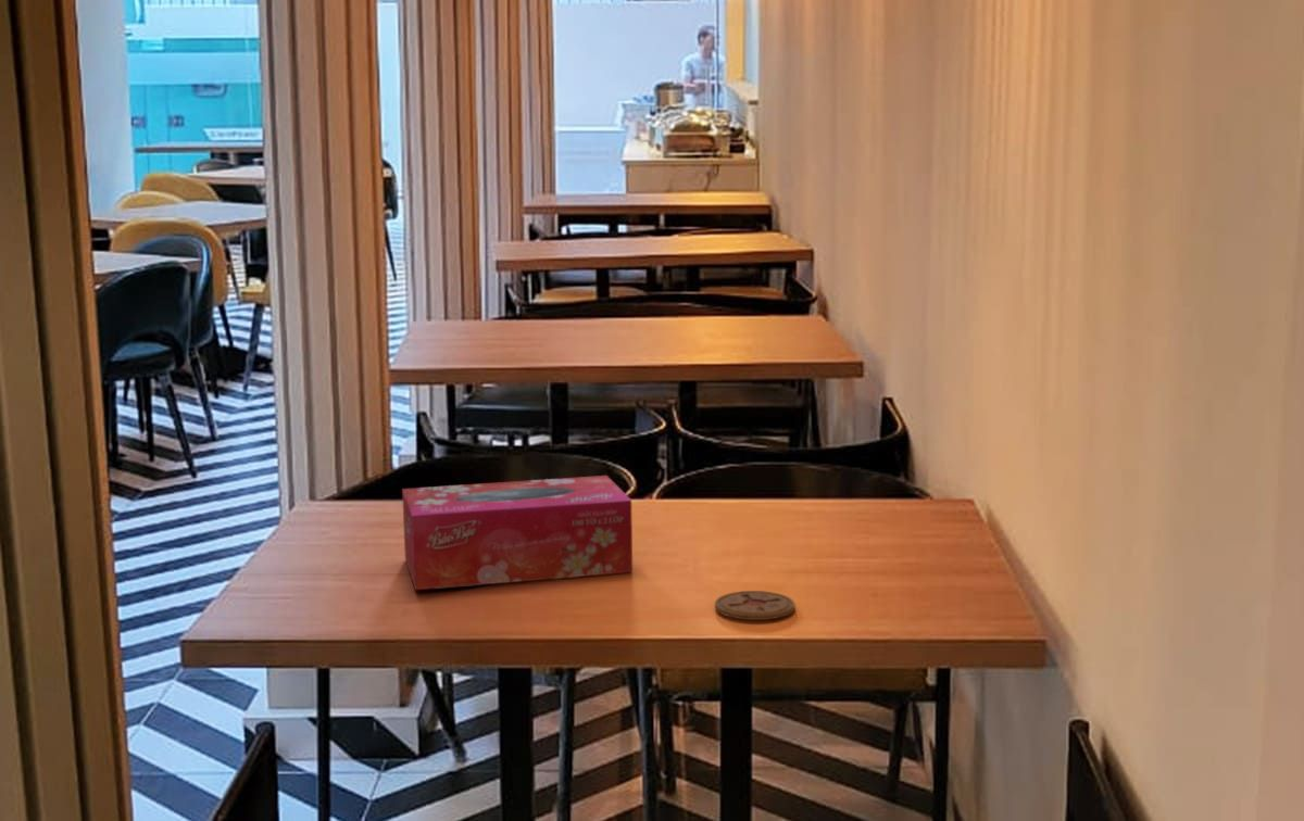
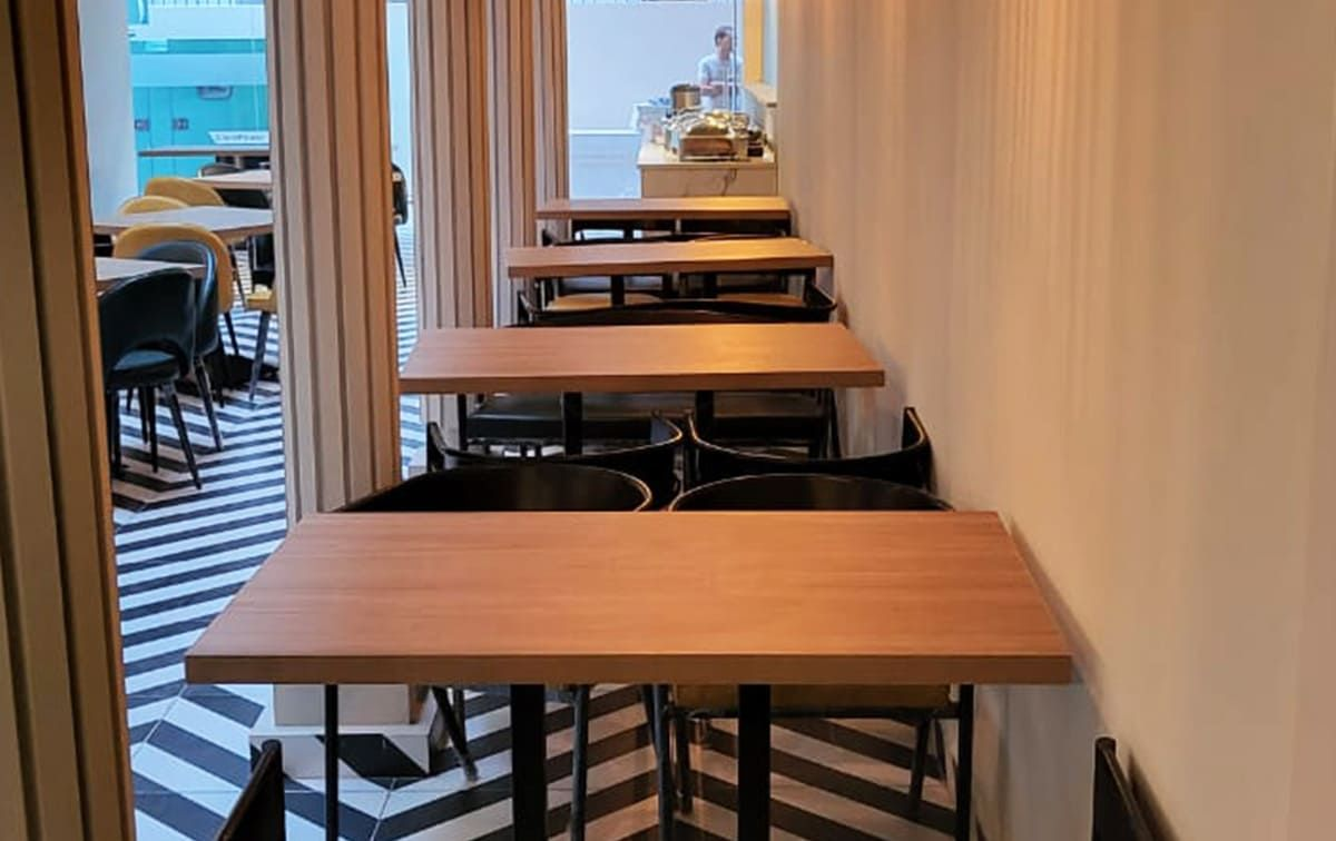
- tissue box (515, 530)
- coaster (754, 605)
